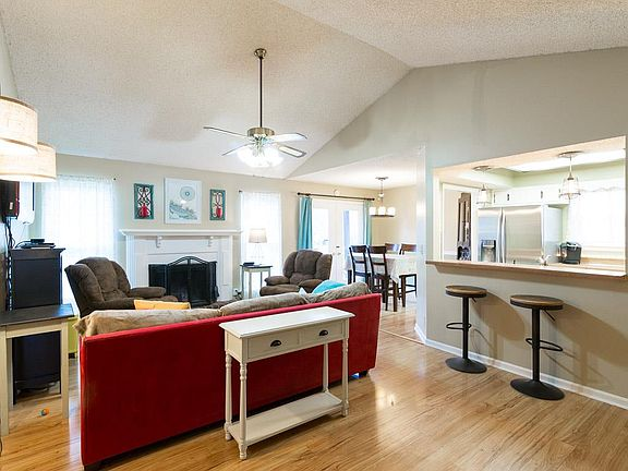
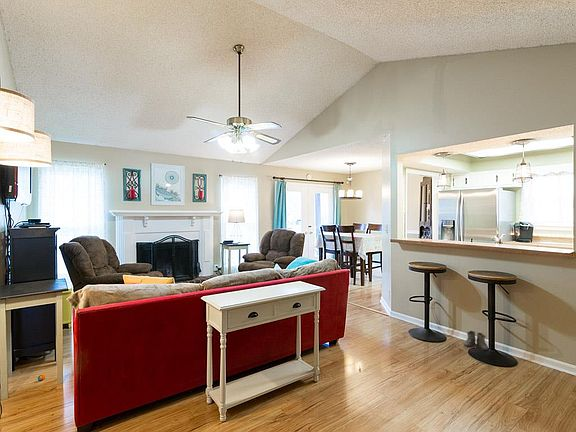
+ boots (475, 339)
